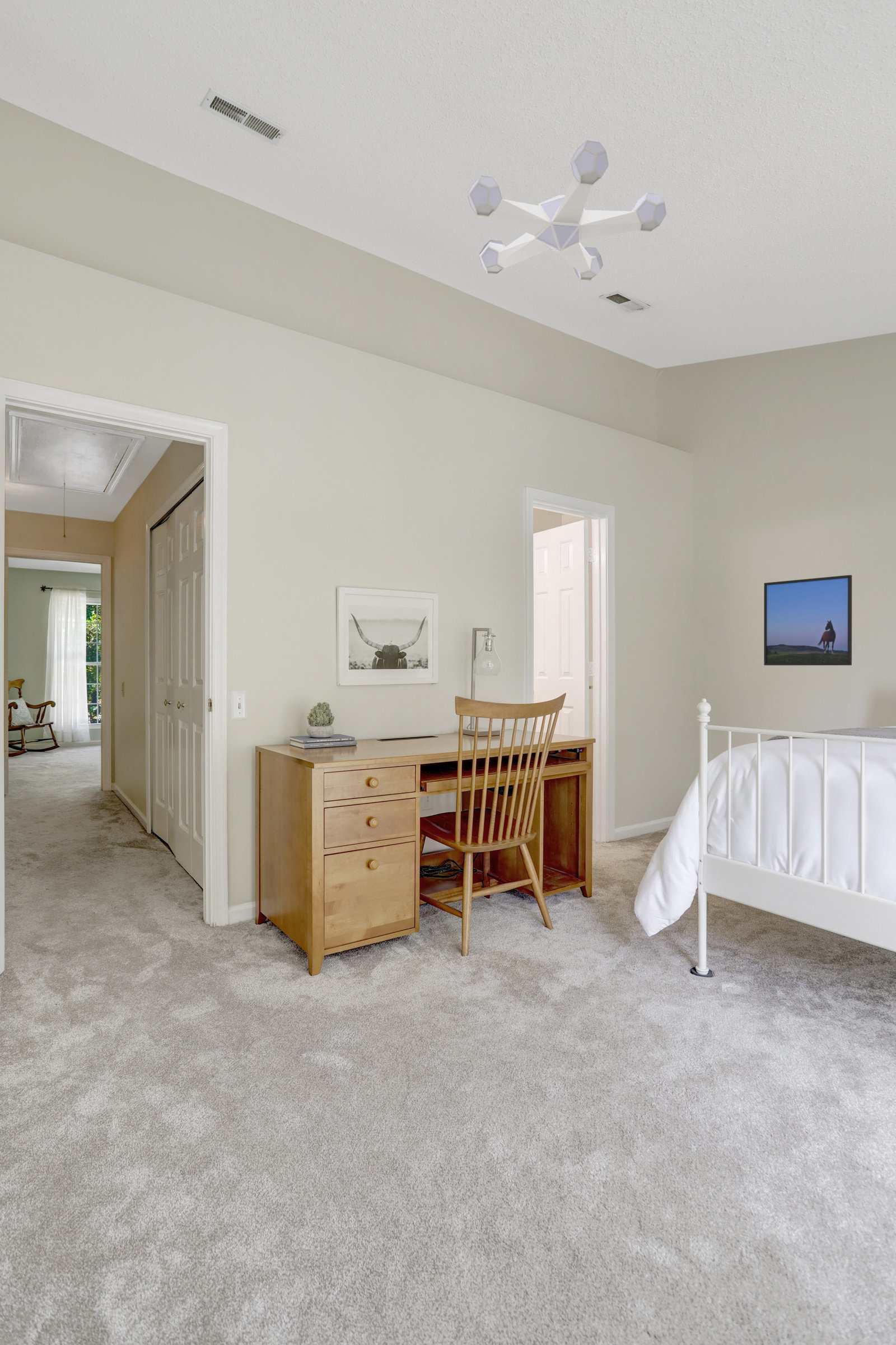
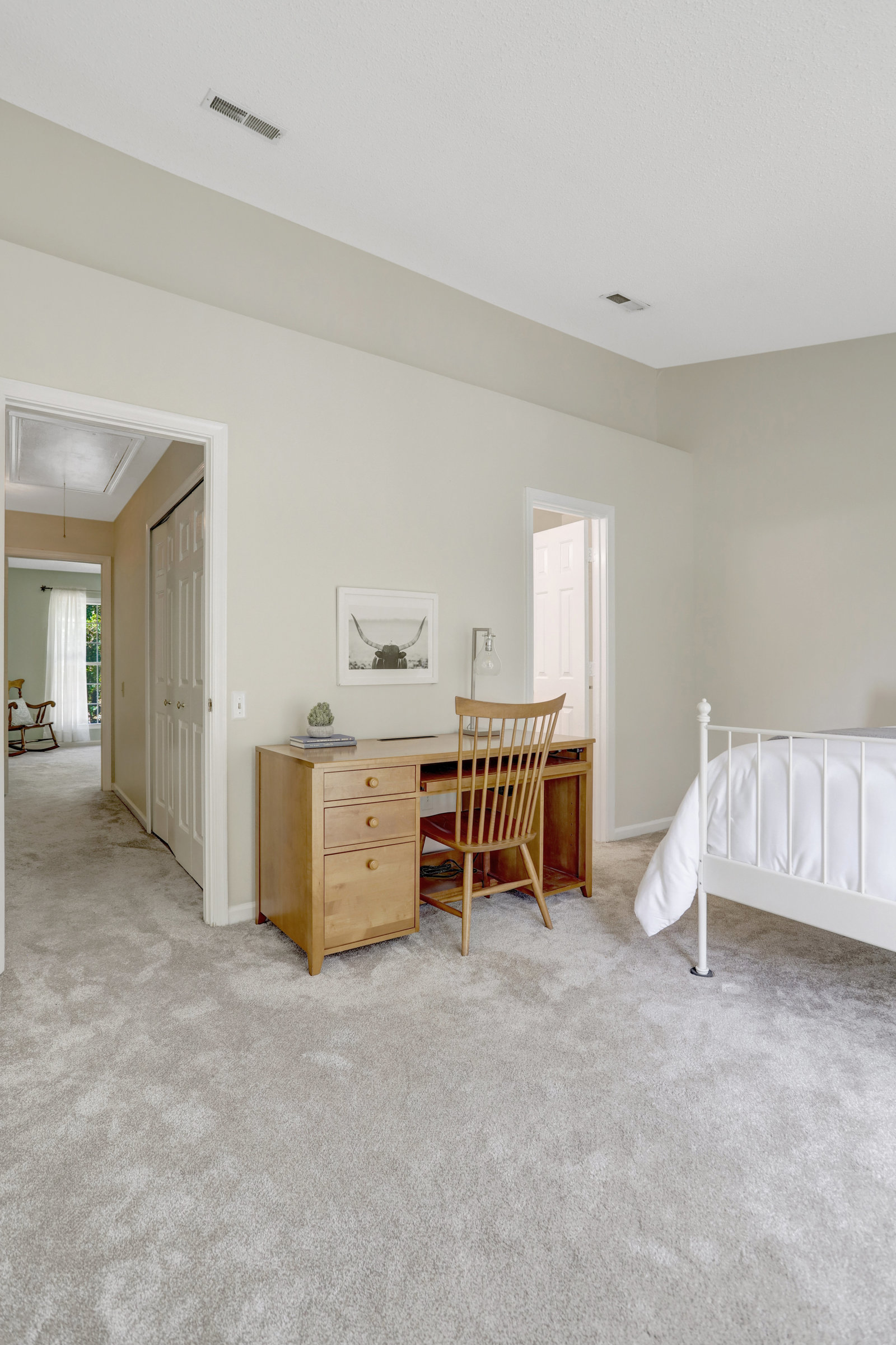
- ceiling light (567, 222)
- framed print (806, 622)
